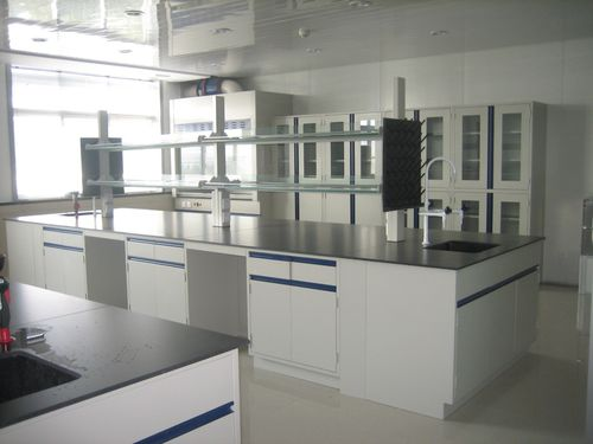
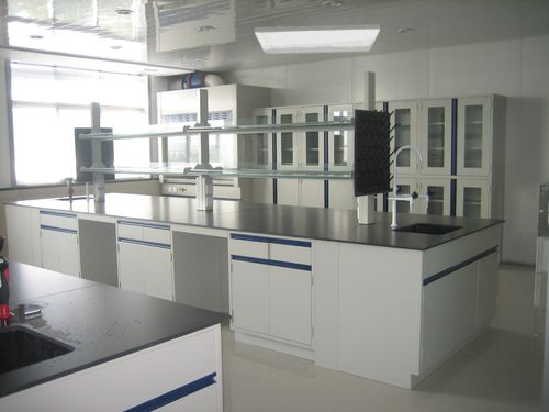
+ ceiling panel (316, 38)
